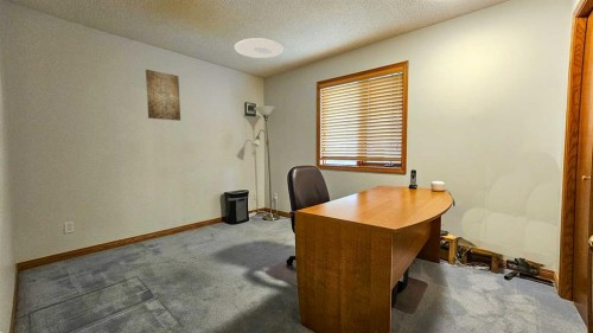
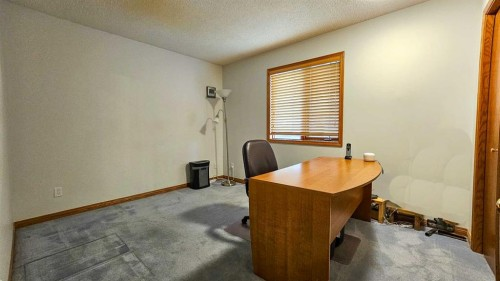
- wall art (164, 96)
- ceiling light (259, 46)
